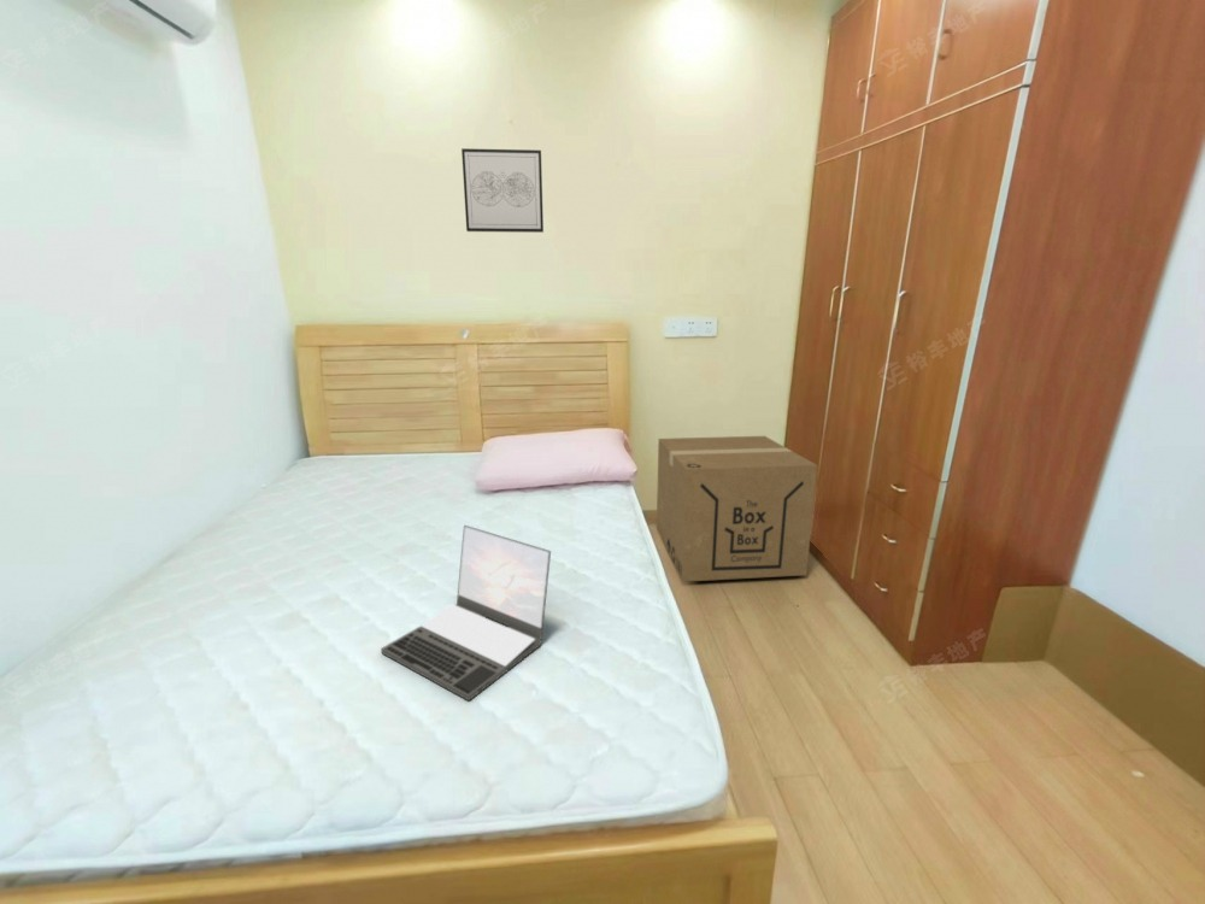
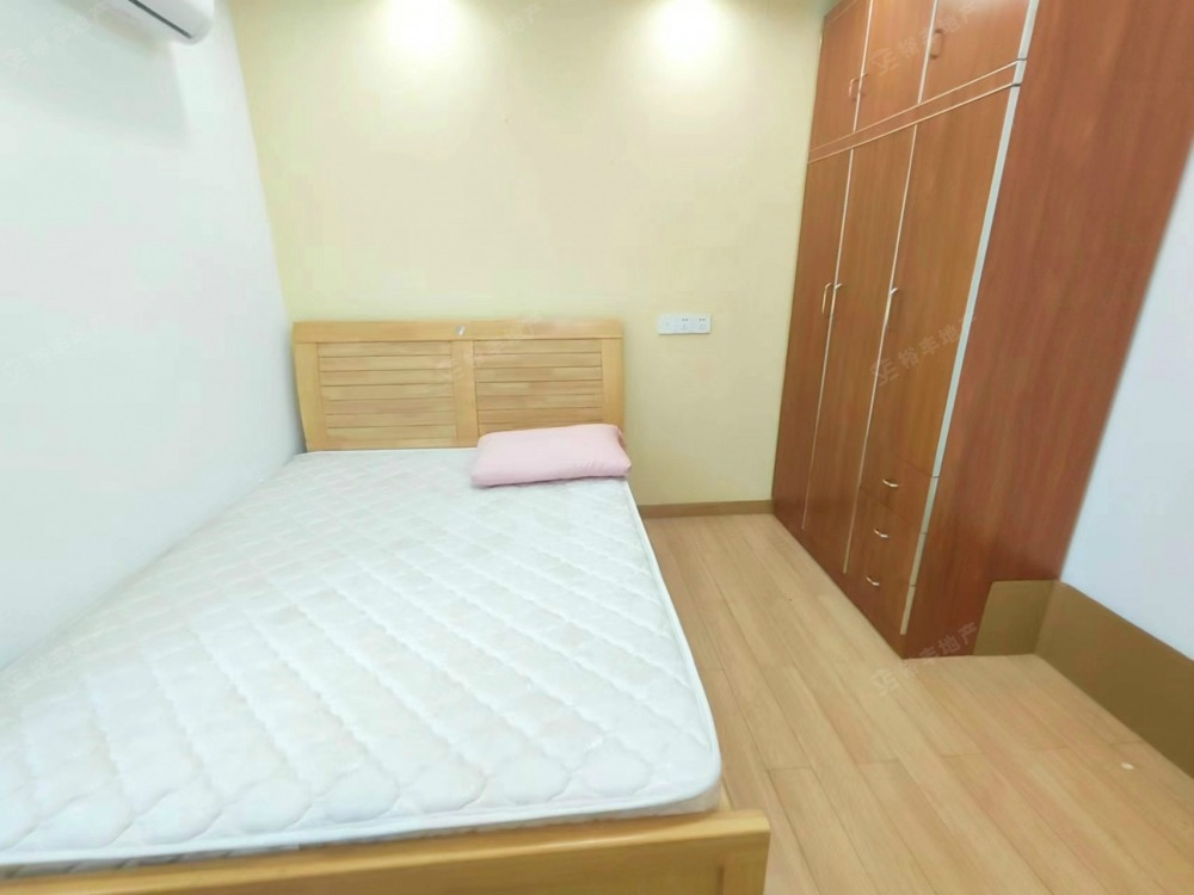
- wall art (502, 192)
- cardboard box (727, 501)
- laptop (466, 601)
